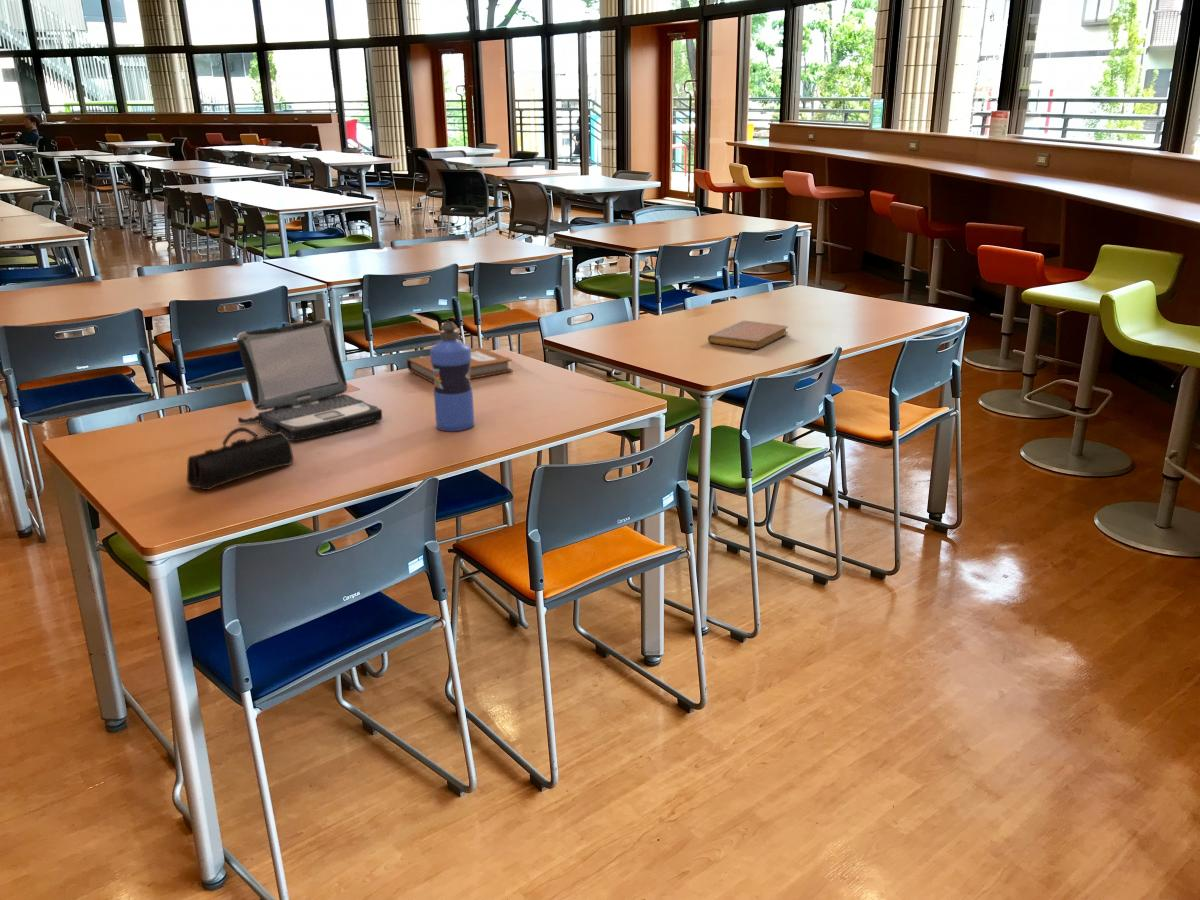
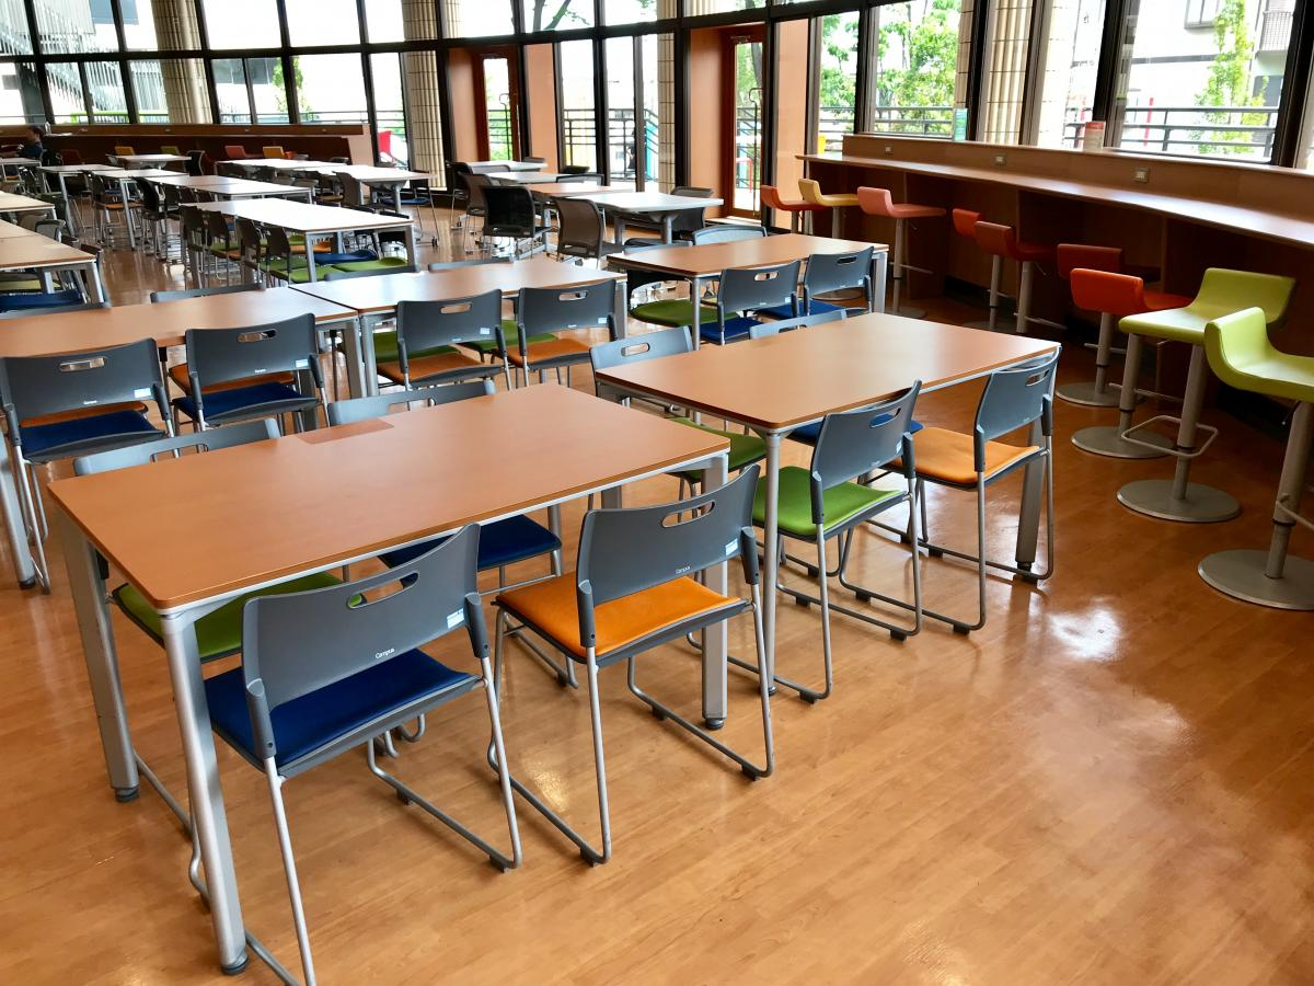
- notebook (470, 364)
- laptop (308, 377)
- water bottle (452, 374)
- pencil case (239, 451)
- notebook (748, 334)
